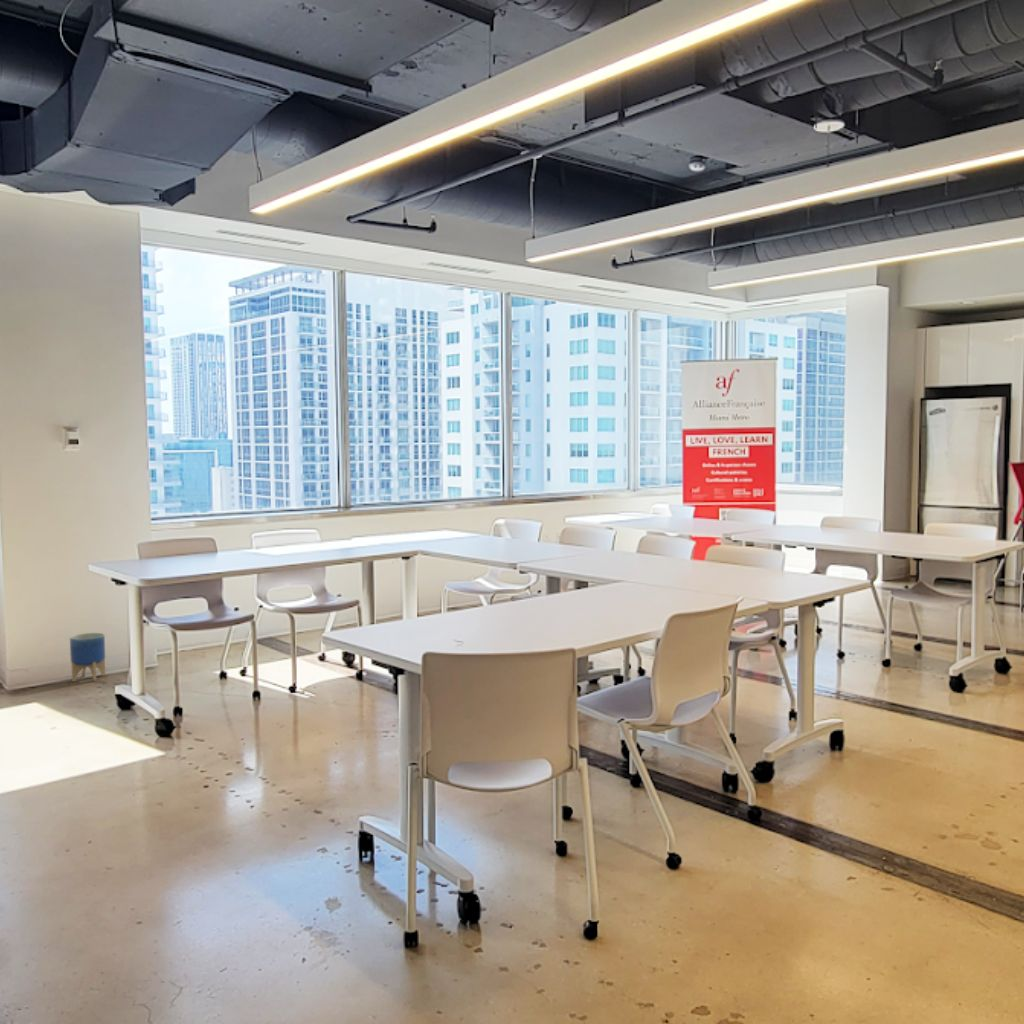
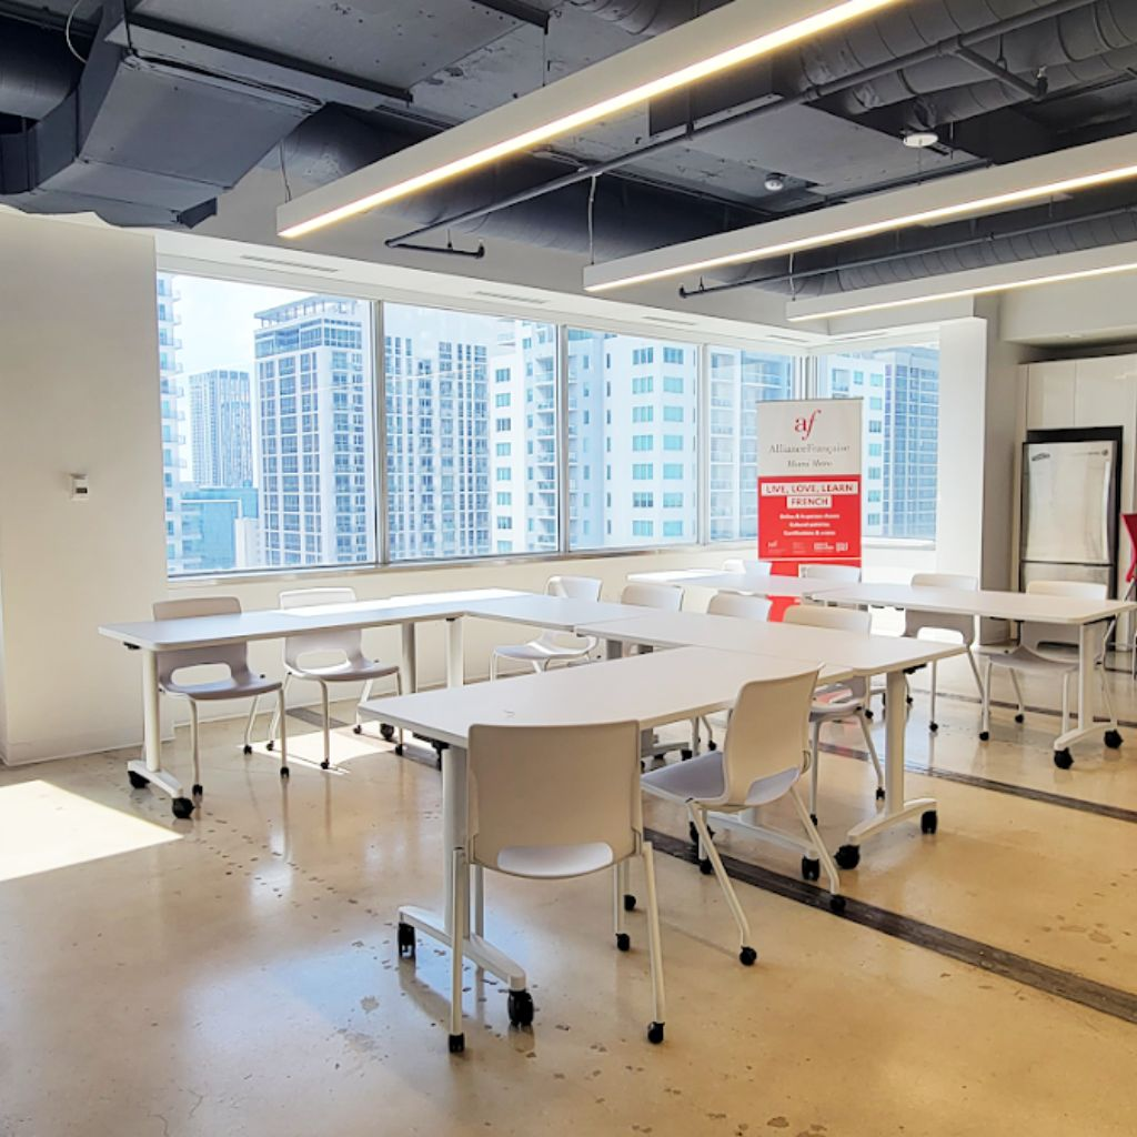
- planter (88, 657)
